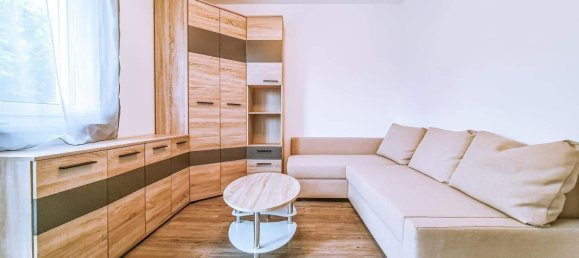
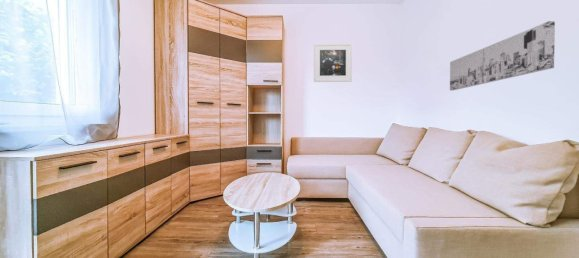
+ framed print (332, 62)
+ wall art (489, 64)
